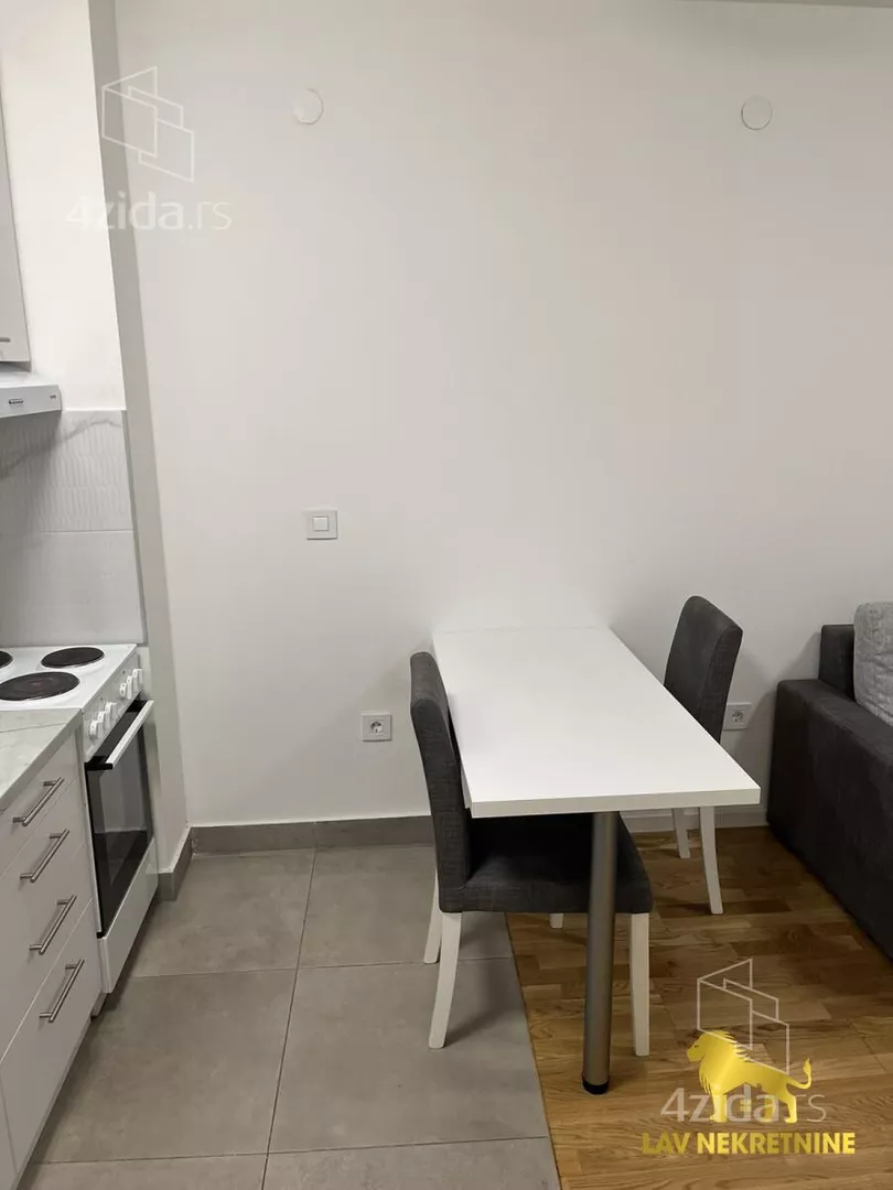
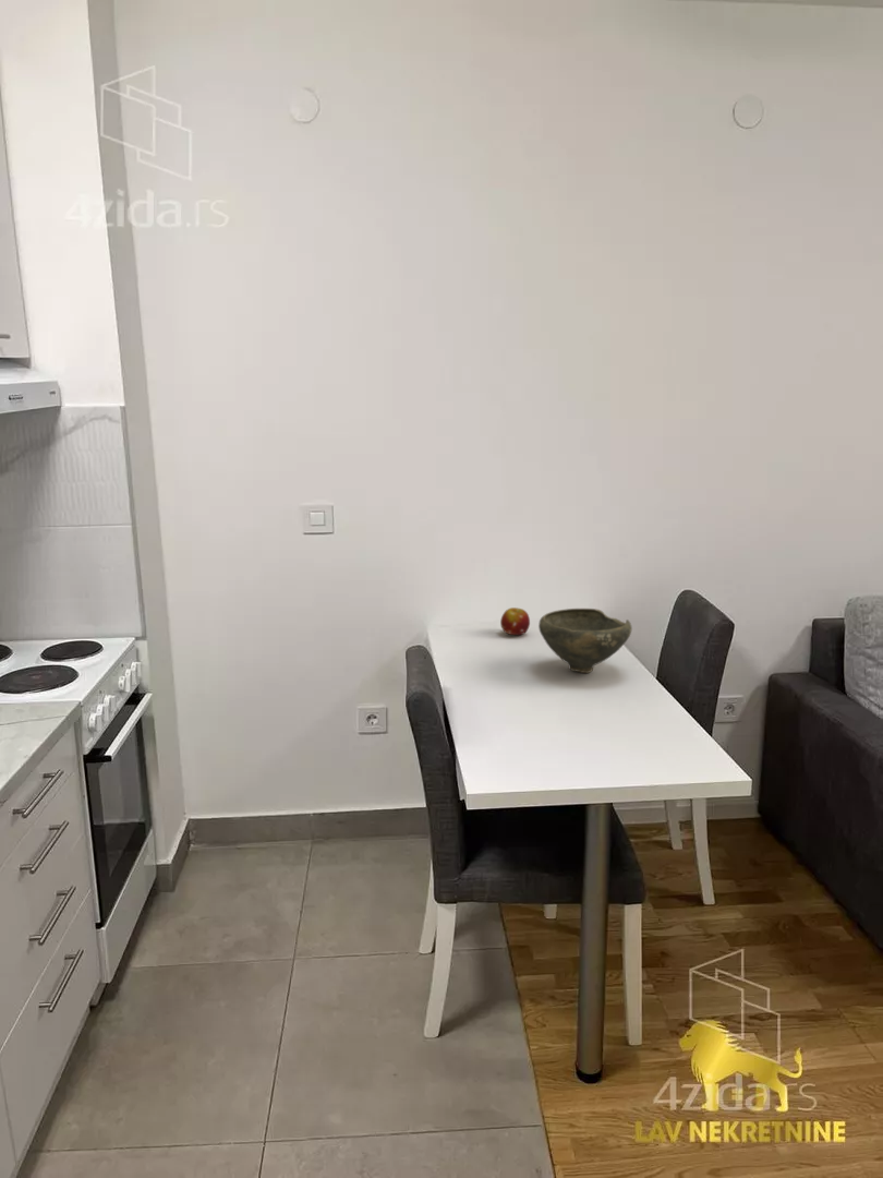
+ bowl (584, 645)
+ fruit (515, 621)
